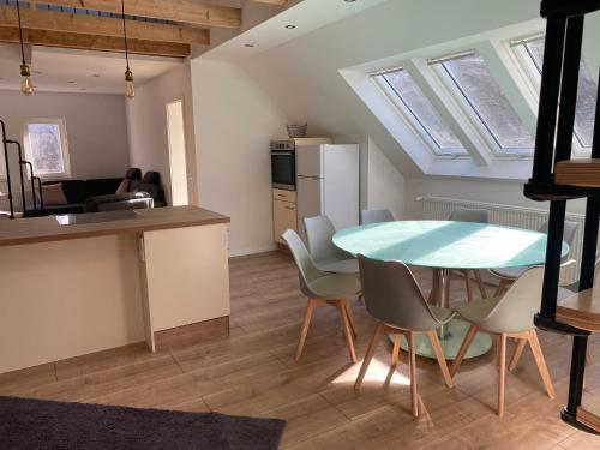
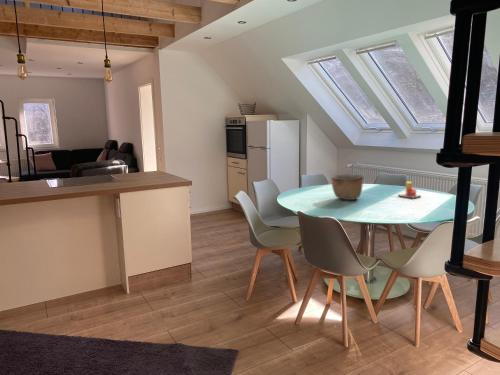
+ candle (409, 189)
+ bowl (346, 187)
